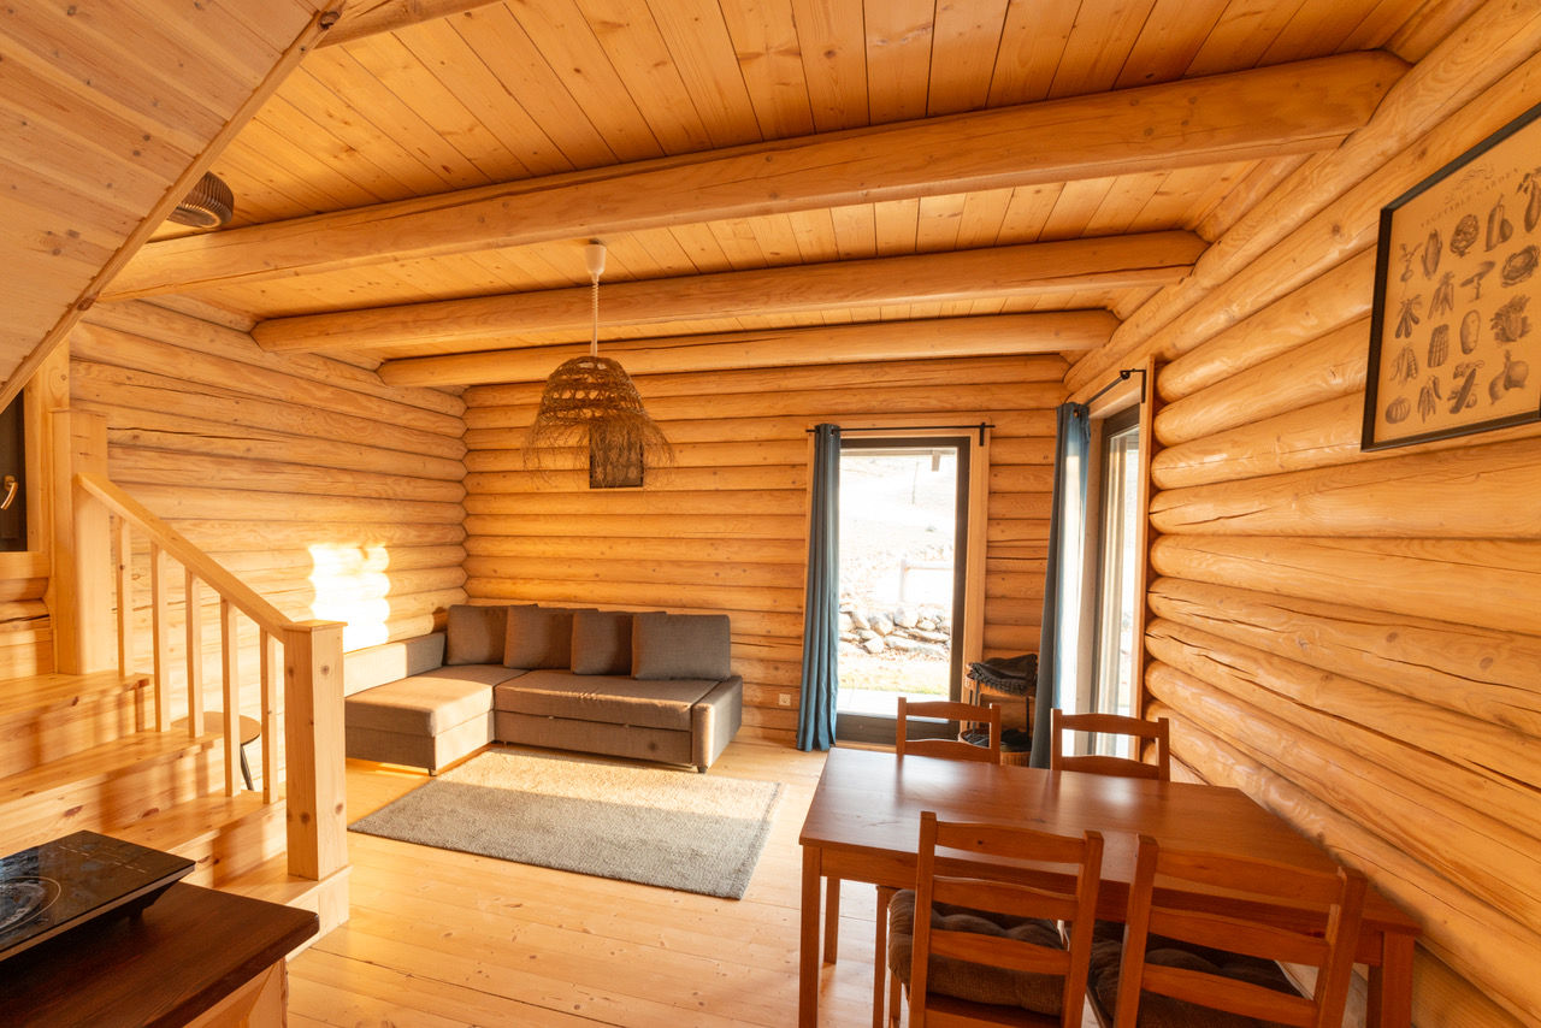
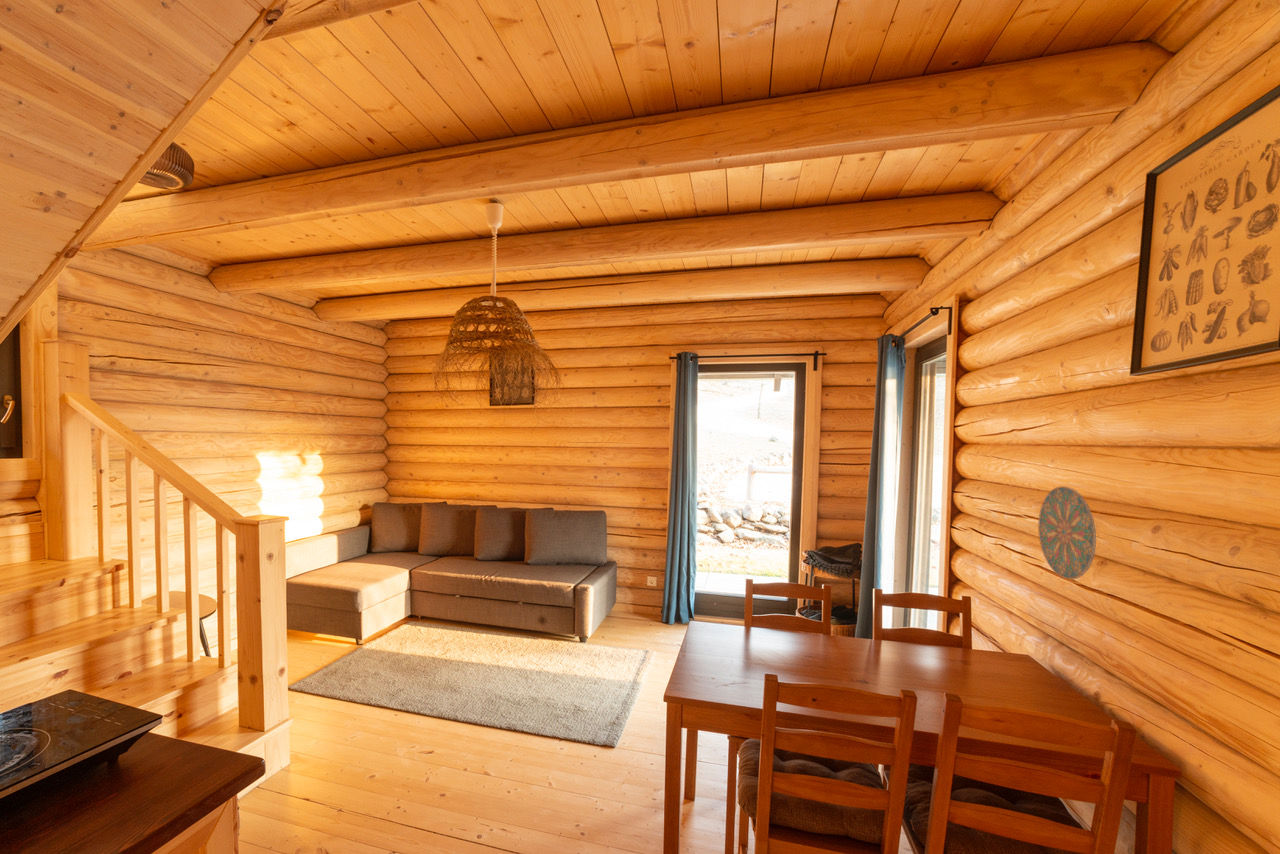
+ decorative plate (1064, 532)
